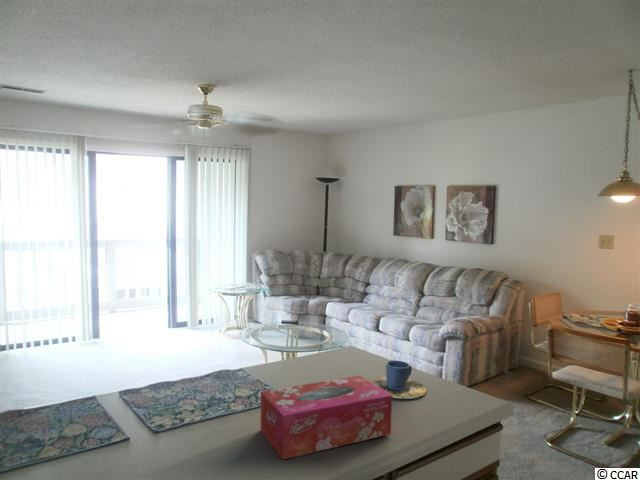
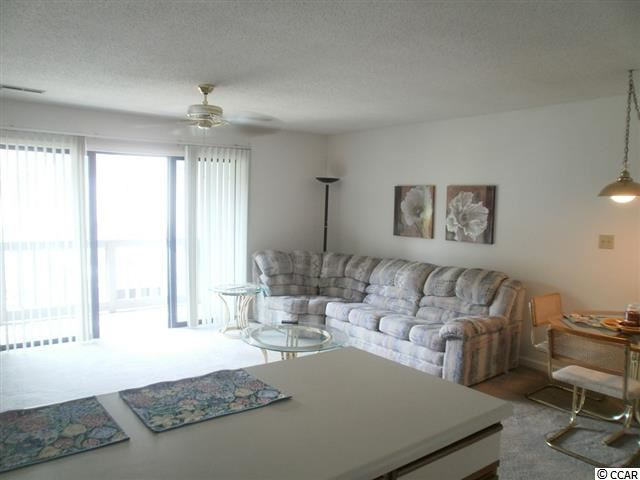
- tissue box (325, 412)
- cup (397, 375)
